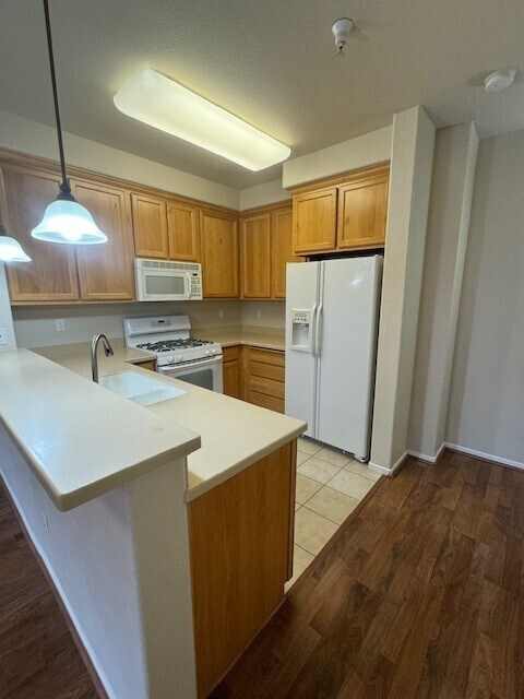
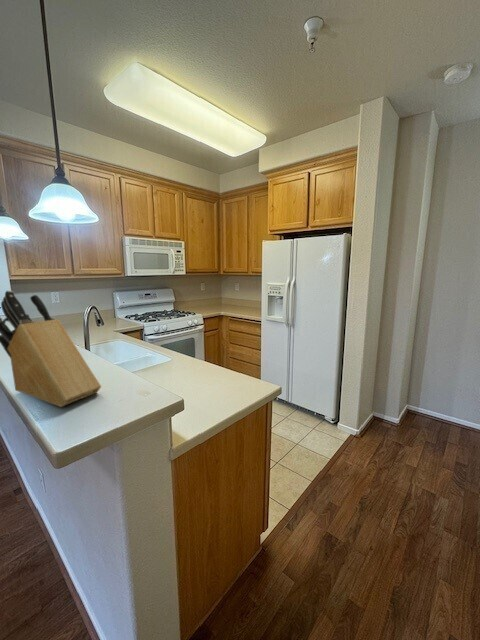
+ knife block (43, 342)
